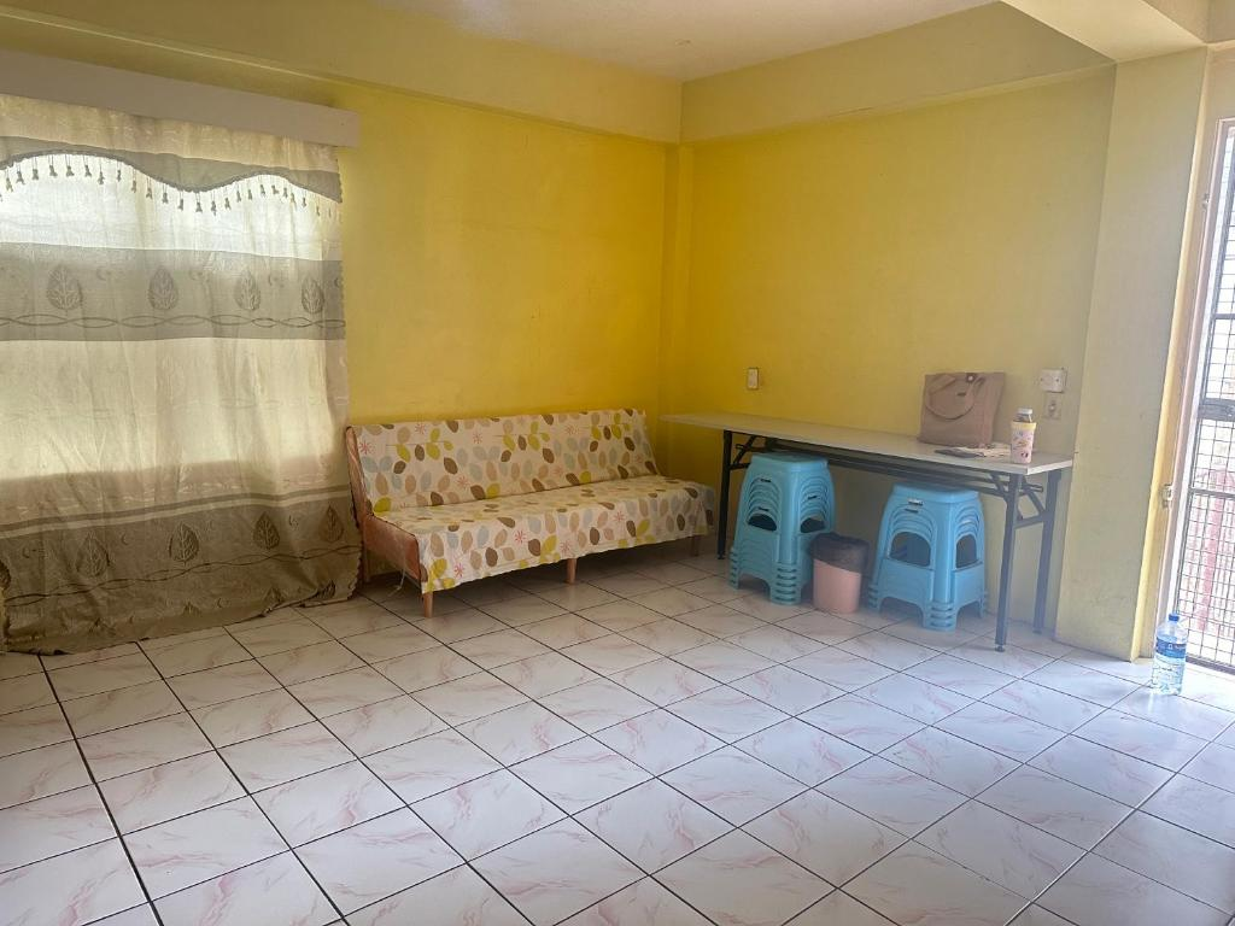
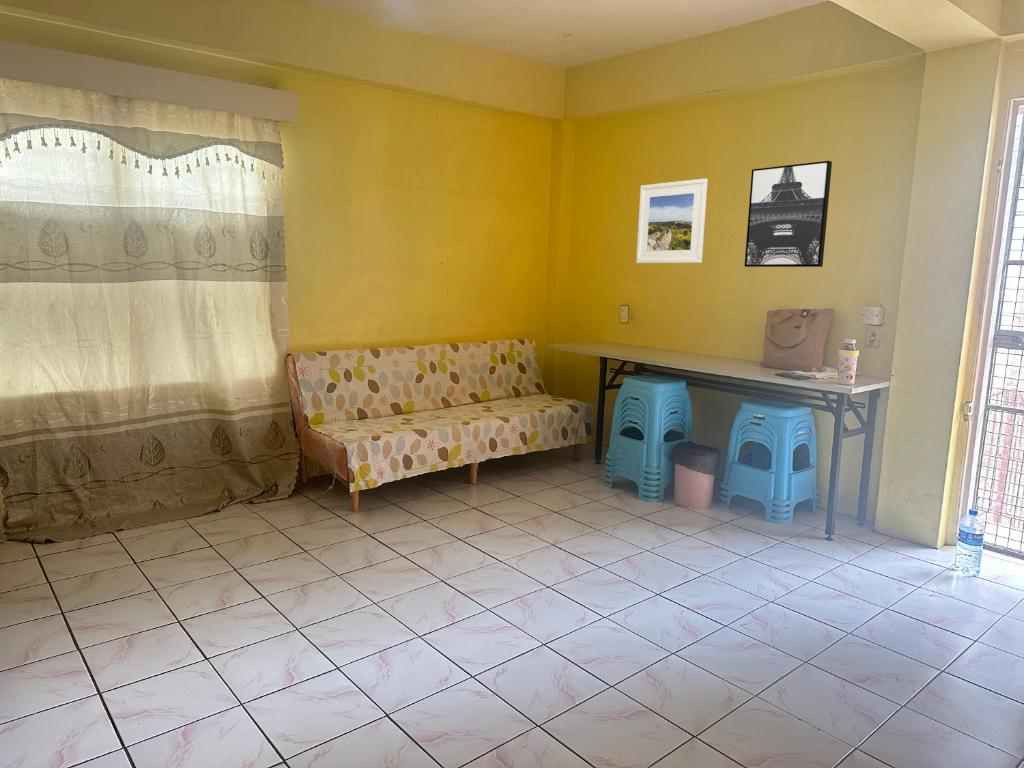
+ wall art (786, 216)
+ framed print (670, 222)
